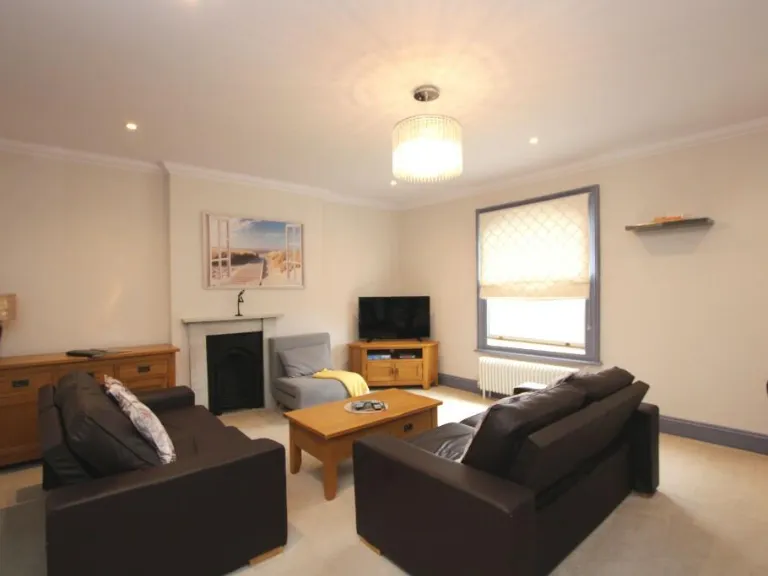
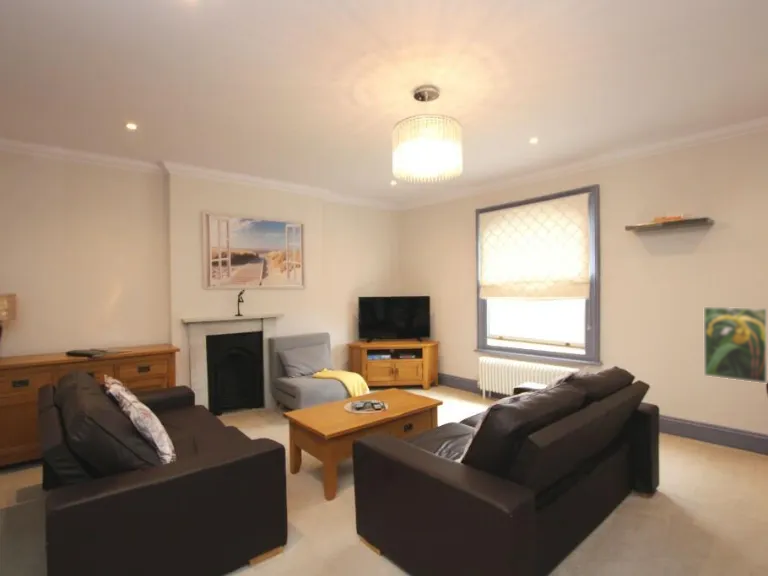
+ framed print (734, 343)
